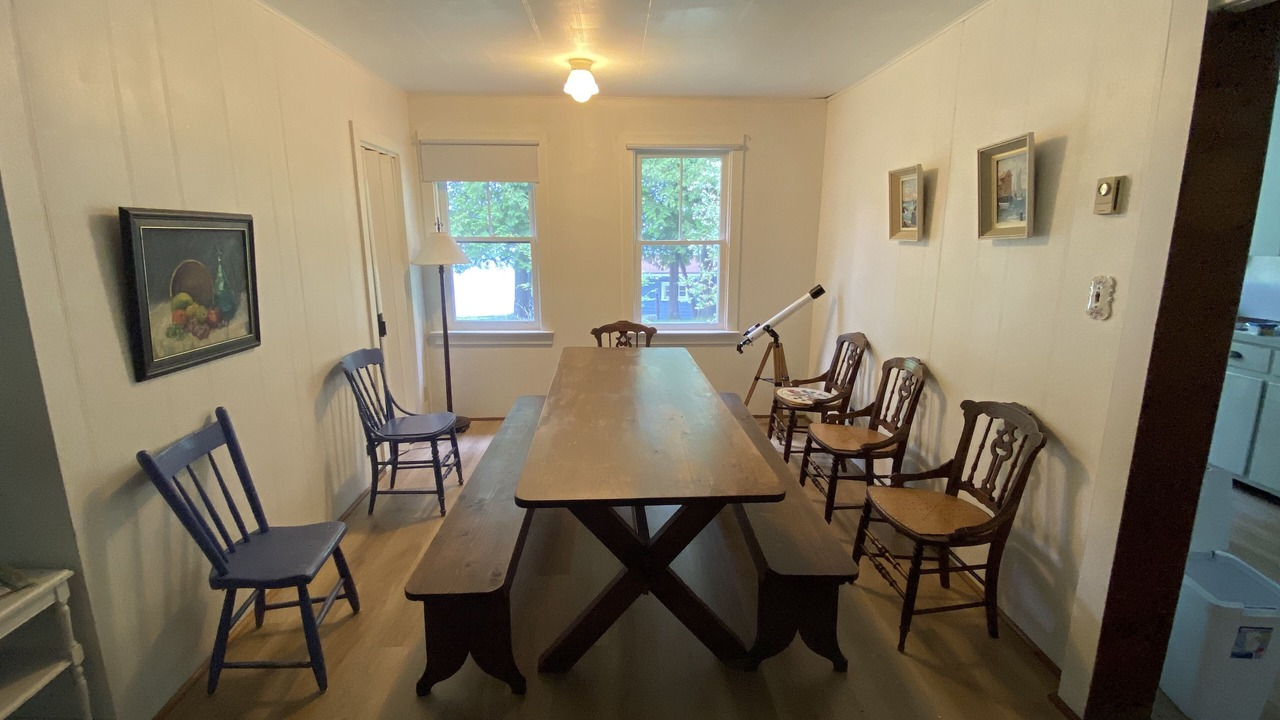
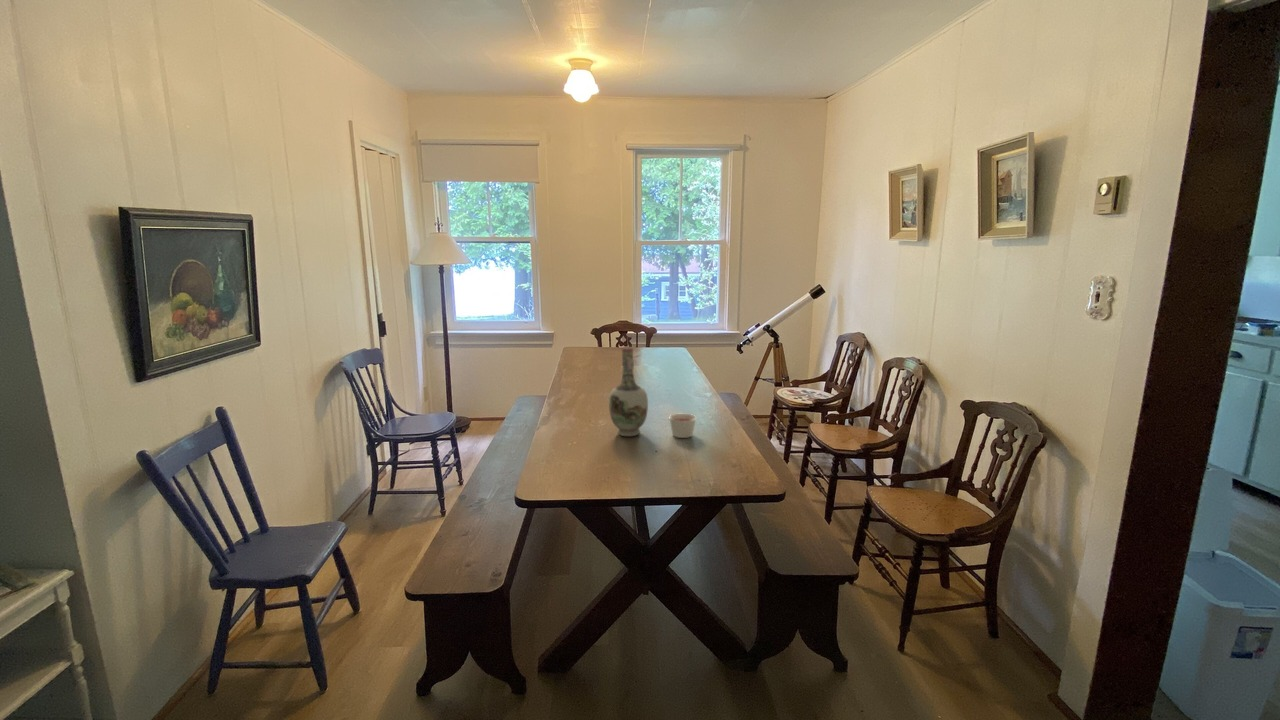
+ vase (628, 391)
+ candle (682, 426)
